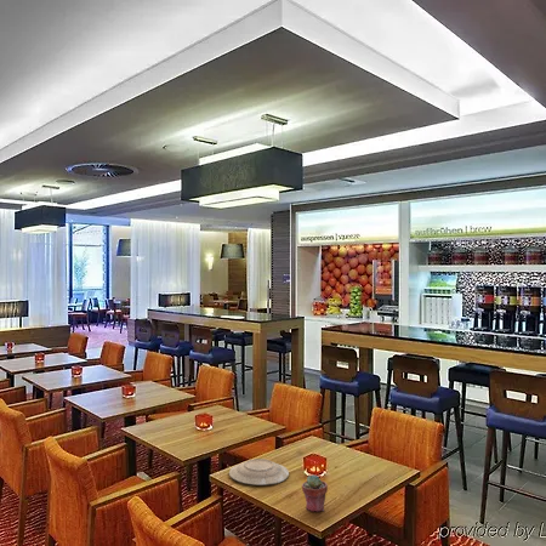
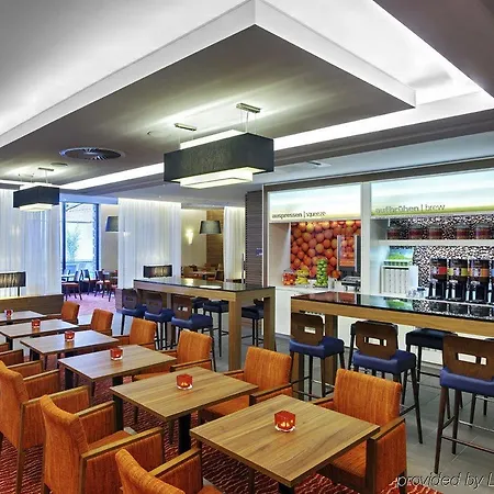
- potted succulent (314, 491)
- plate (258, 468)
